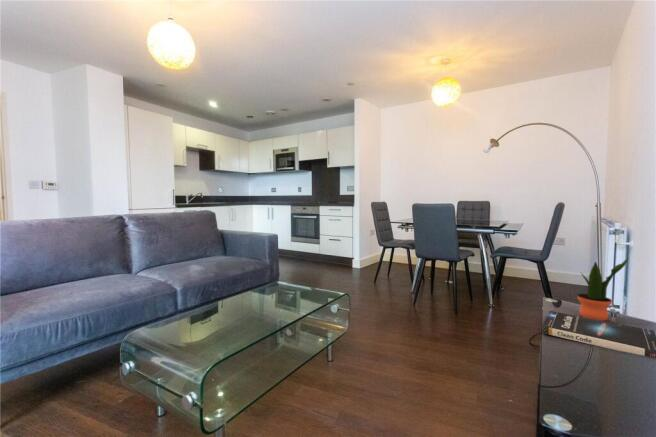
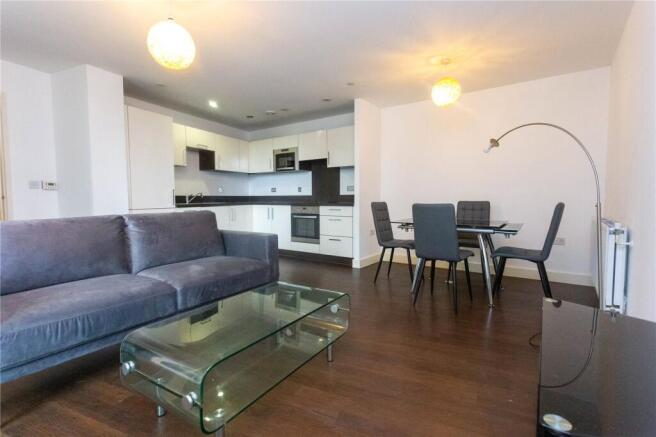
- book (596, 331)
- potted plant (601, 286)
